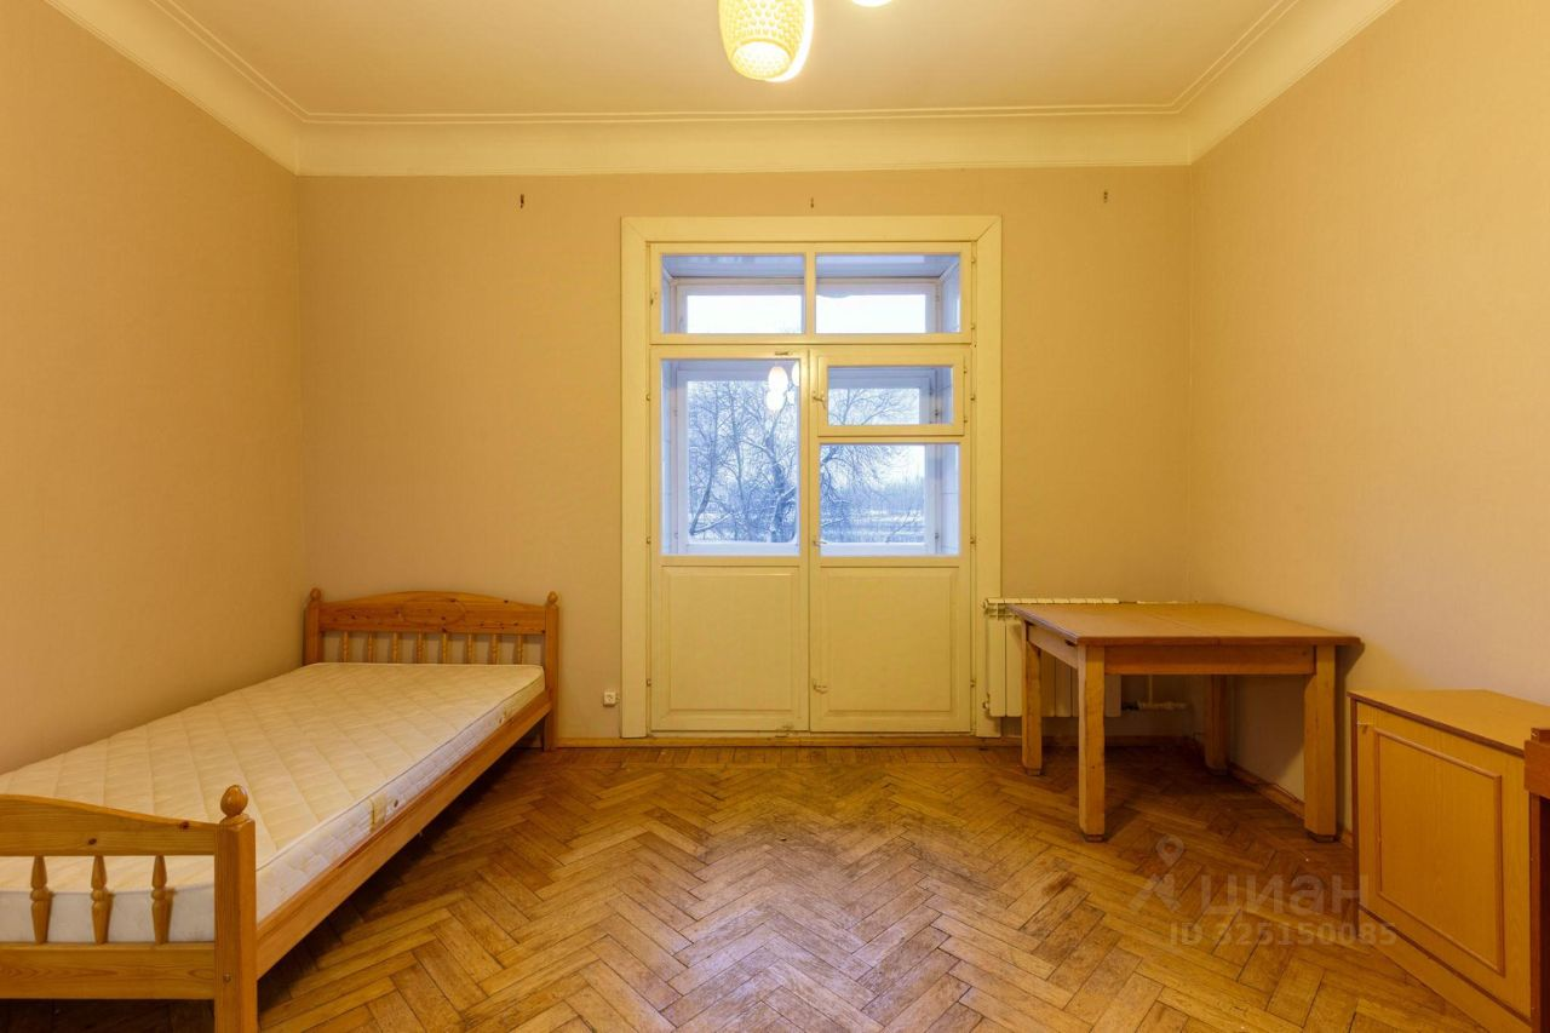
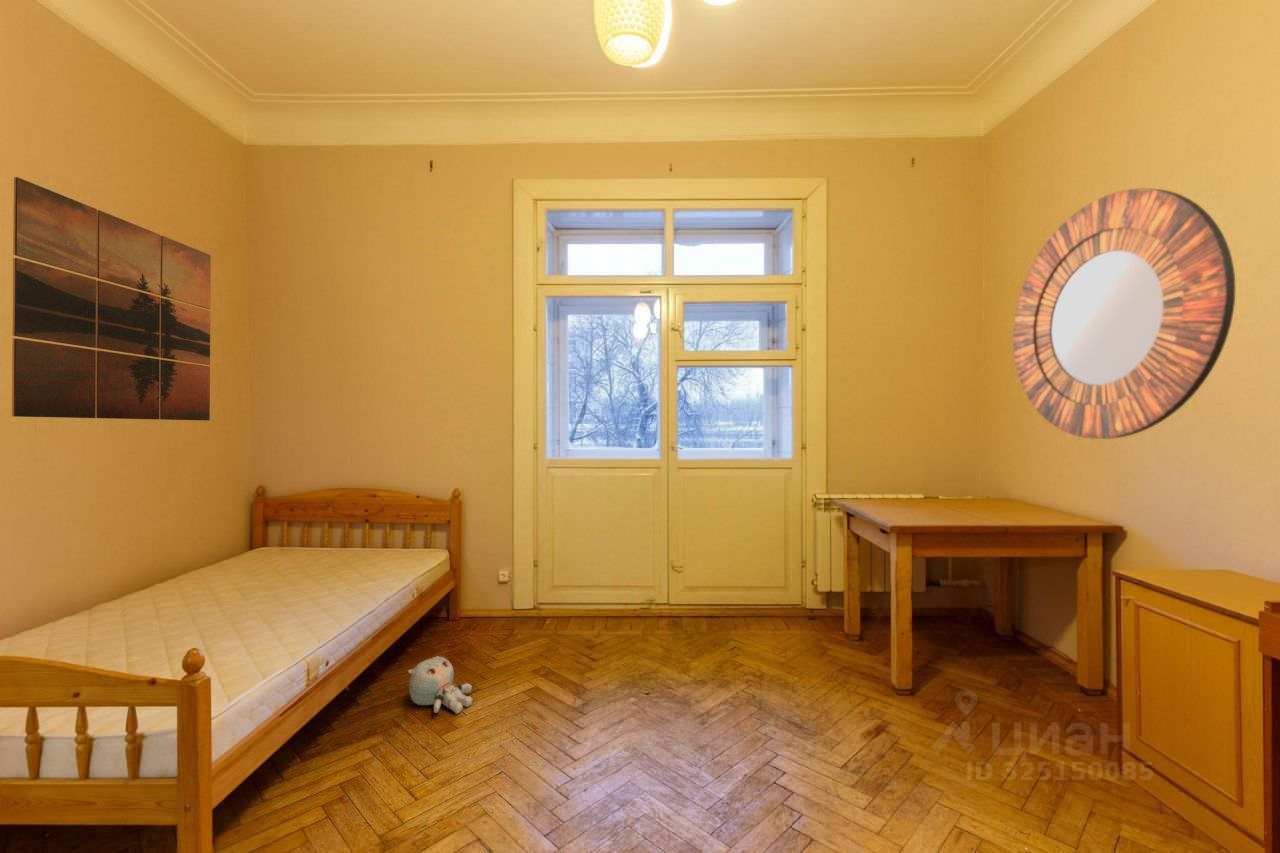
+ wall art (129, 320)
+ home mirror (1099, 319)
+ plush toy (440, 682)
